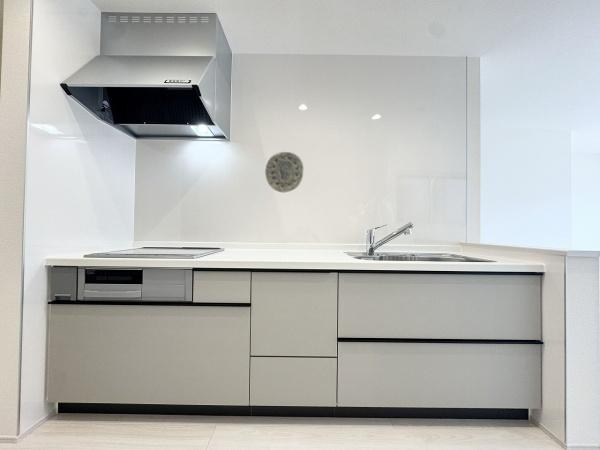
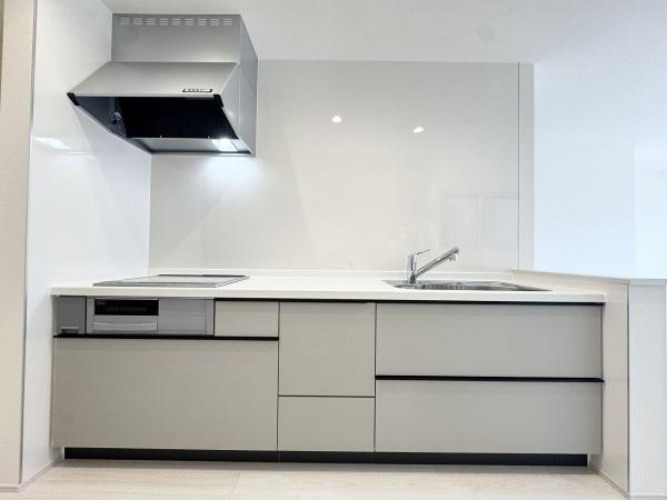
- decorative plate (284, 172)
